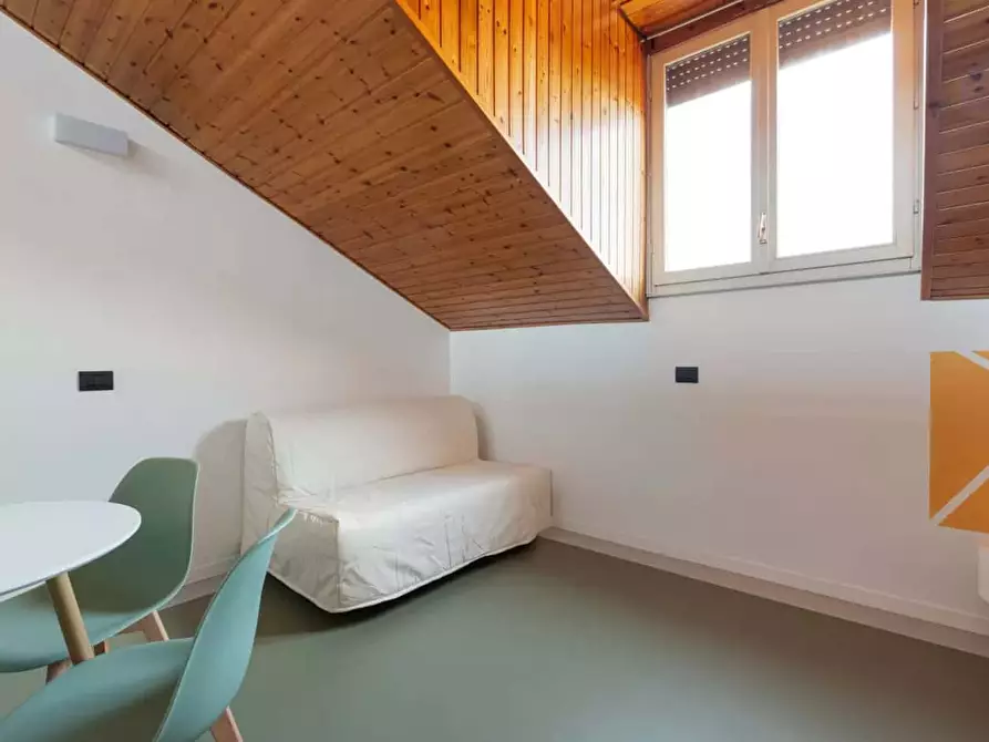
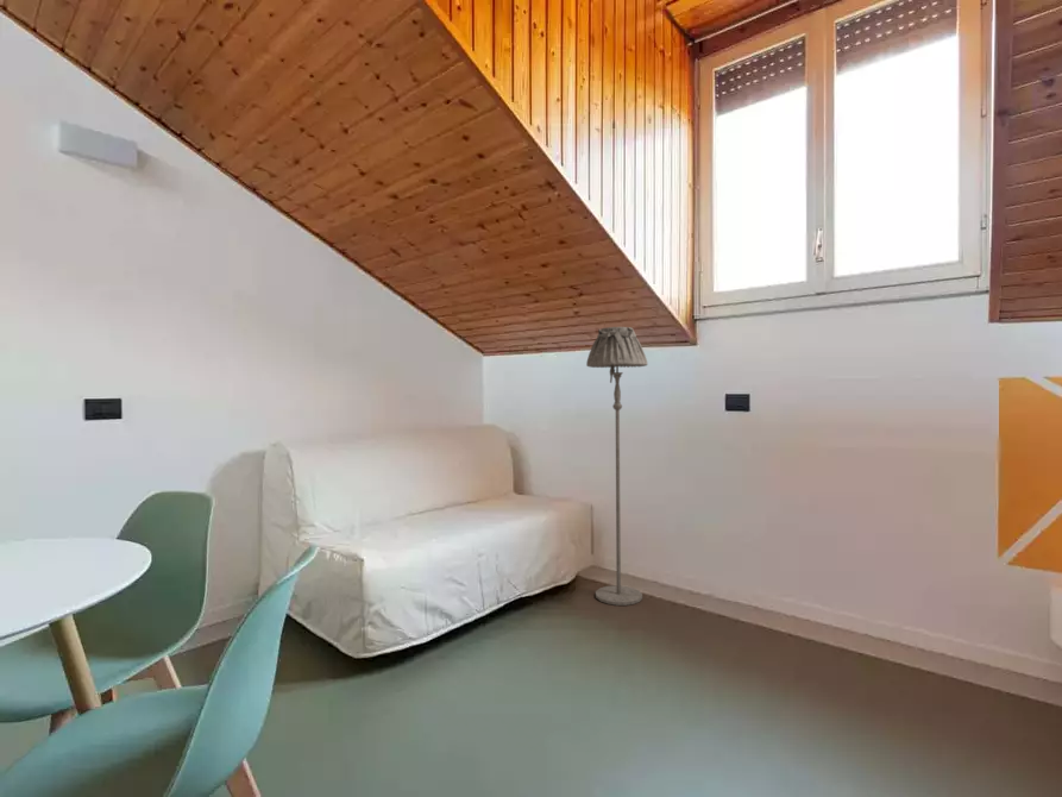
+ floor lamp (617, 463)
